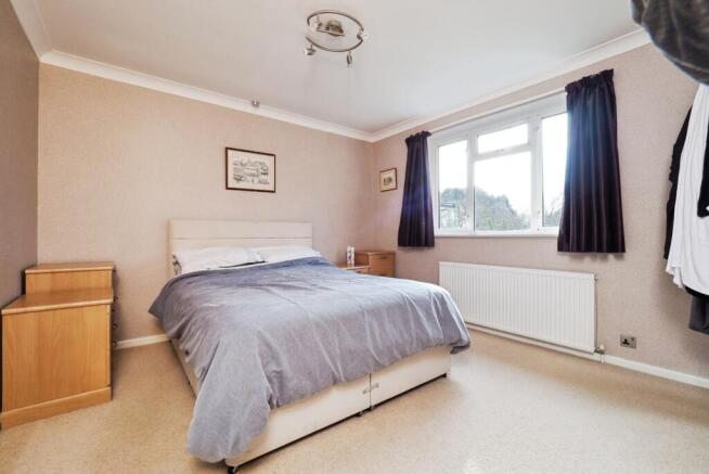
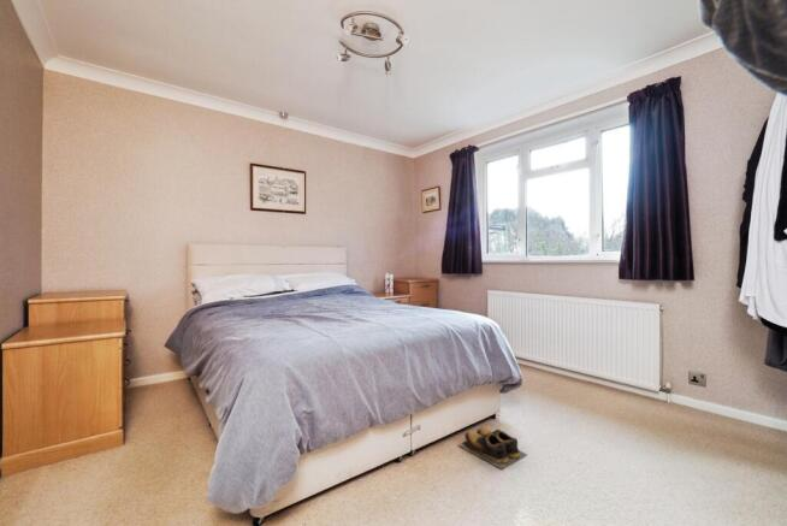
+ shoes (491, 439)
